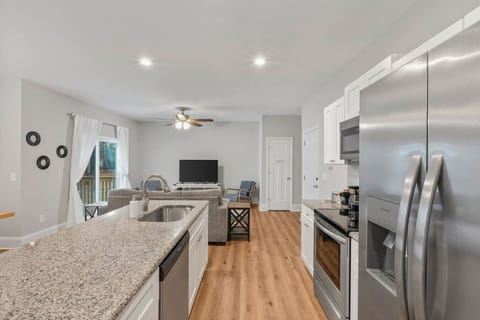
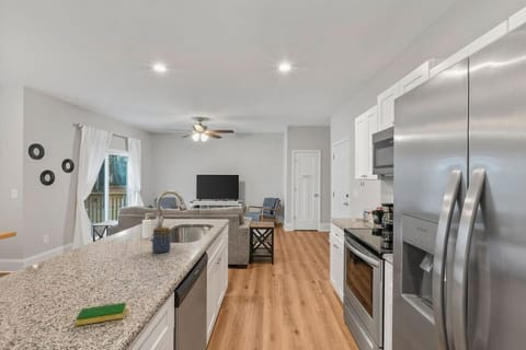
+ dish sponge (102, 313)
+ jar (161, 240)
